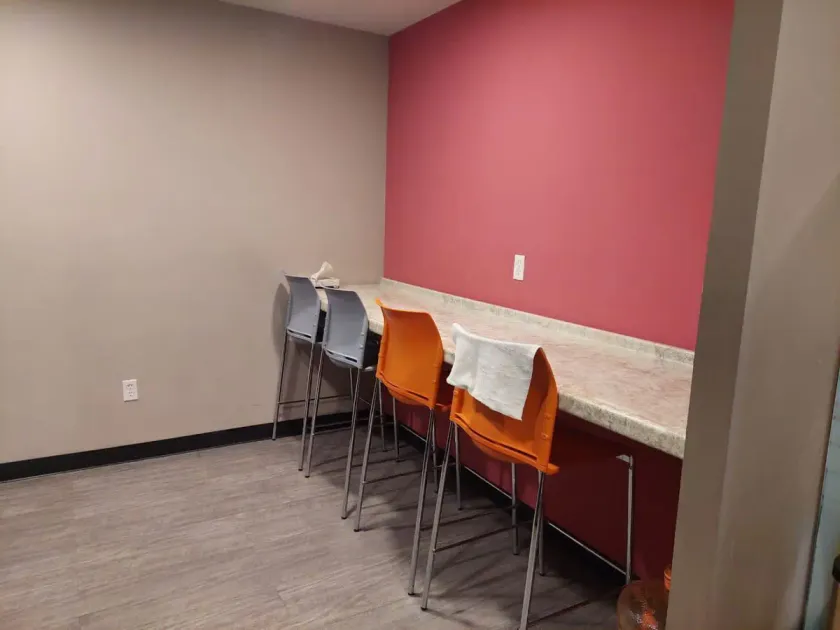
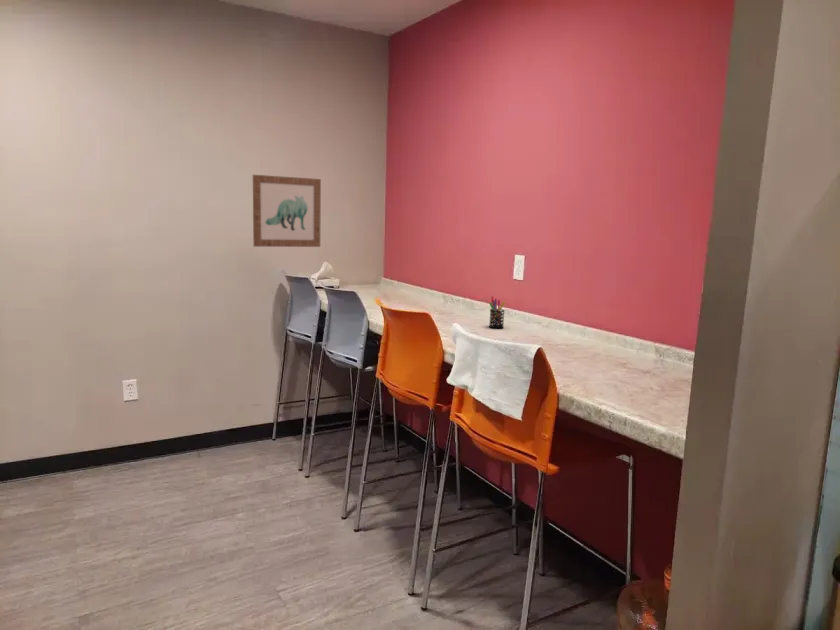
+ pen holder (495, 312)
+ wall art (287, 212)
